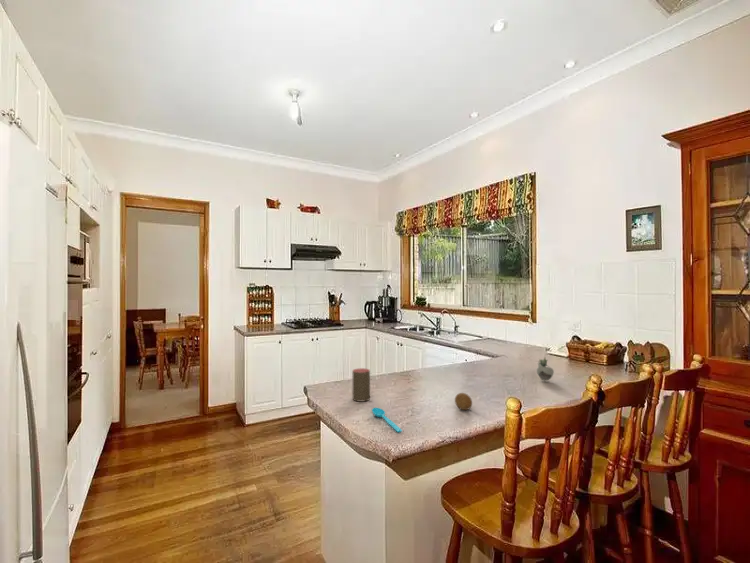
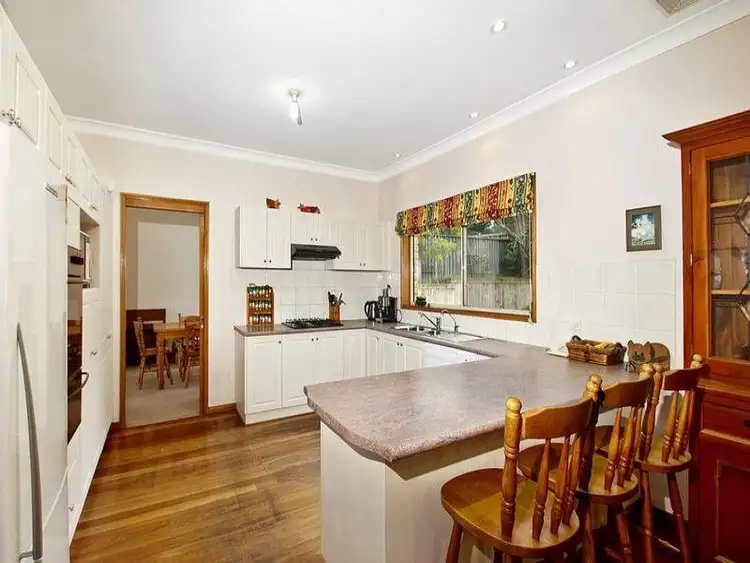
- cup (361, 384)
- fruit (463, 401)
- spoon (386, 418)
- succulent plant (538, 367)
